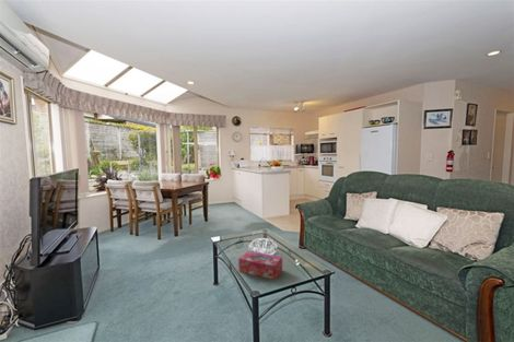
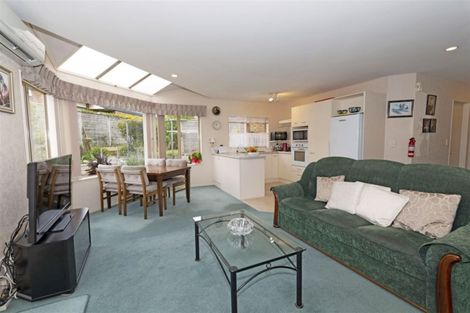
- tissue box (260, 263)
